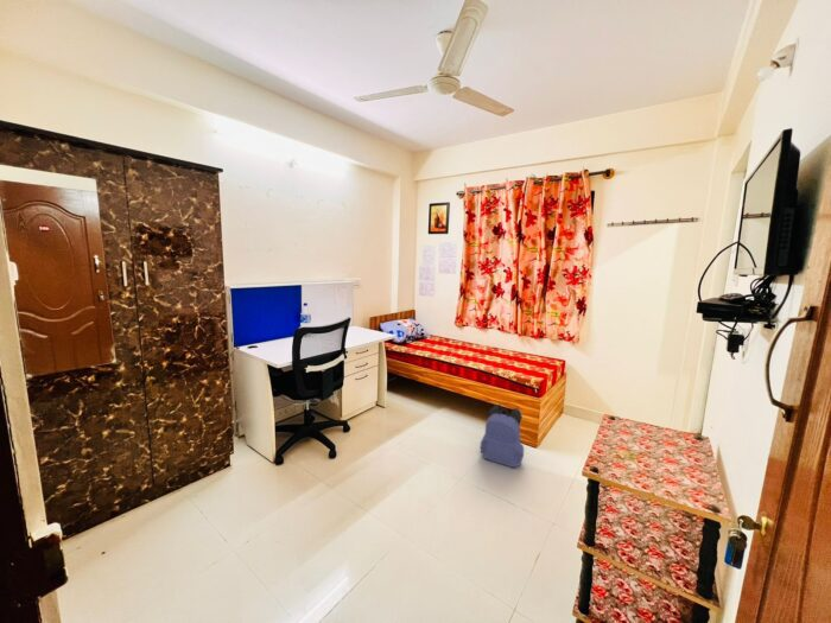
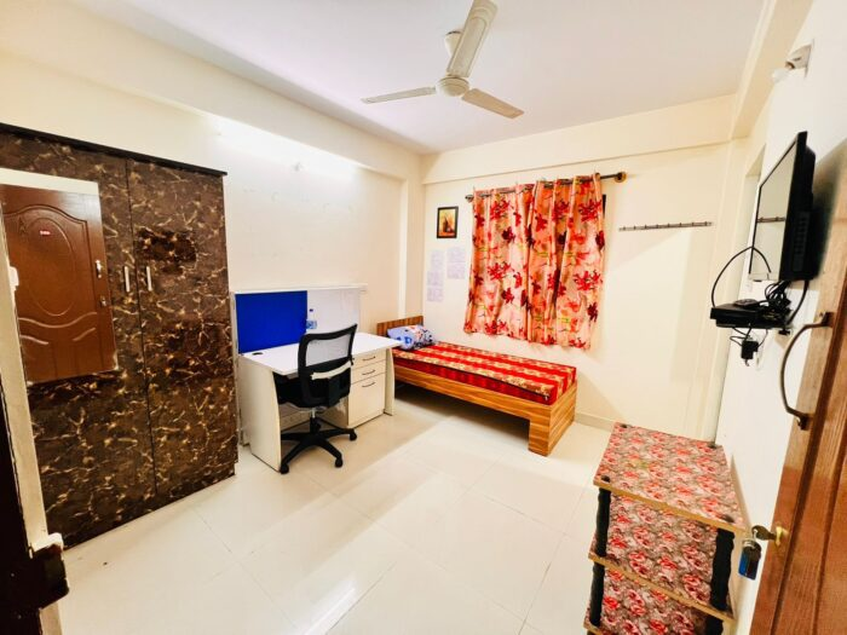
- backpack (505, 431)
